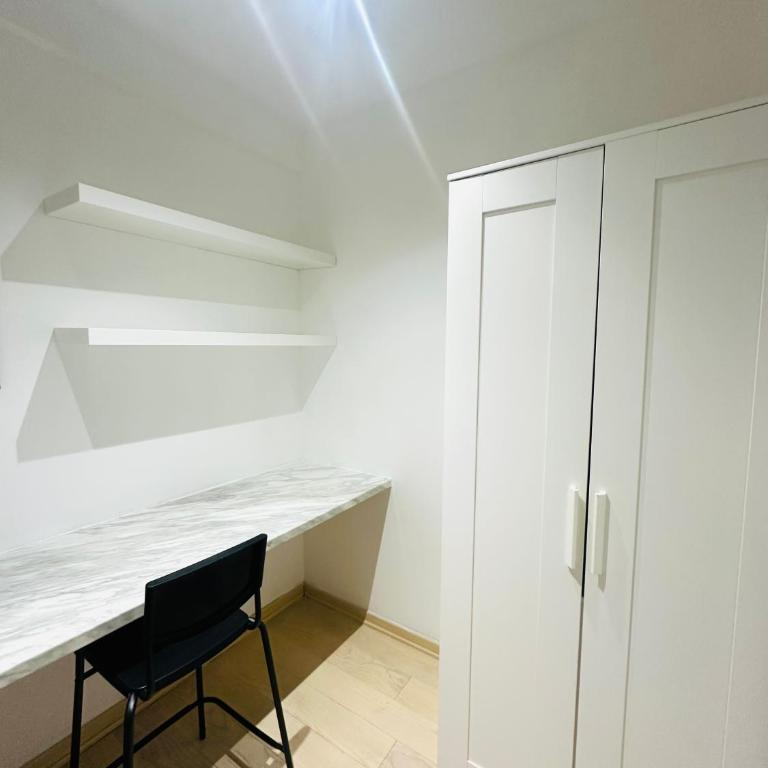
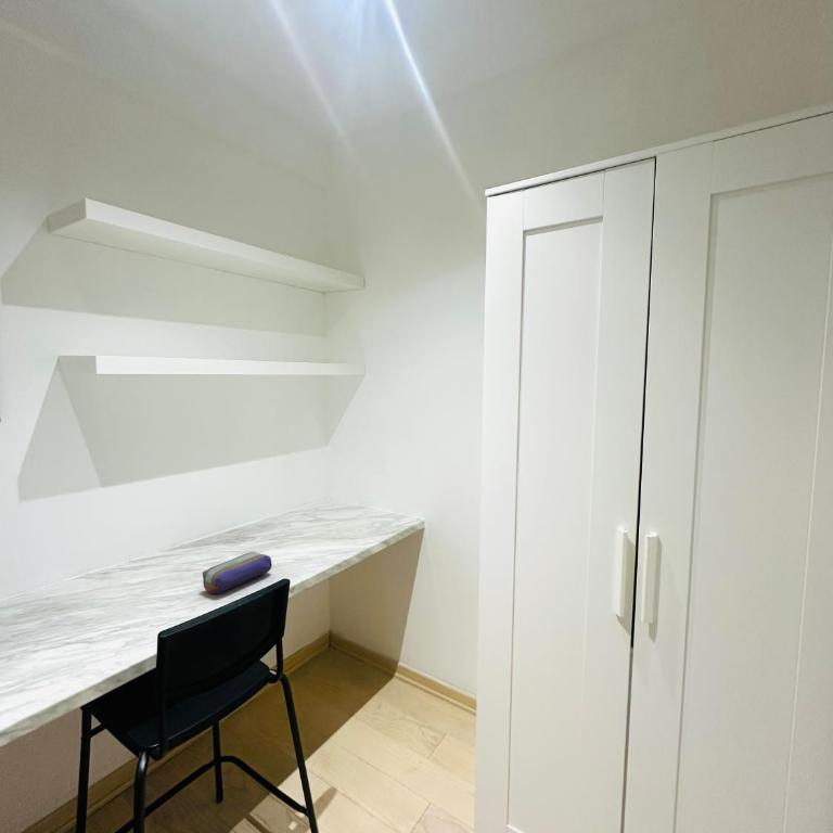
+ pencil case (239, 571)
